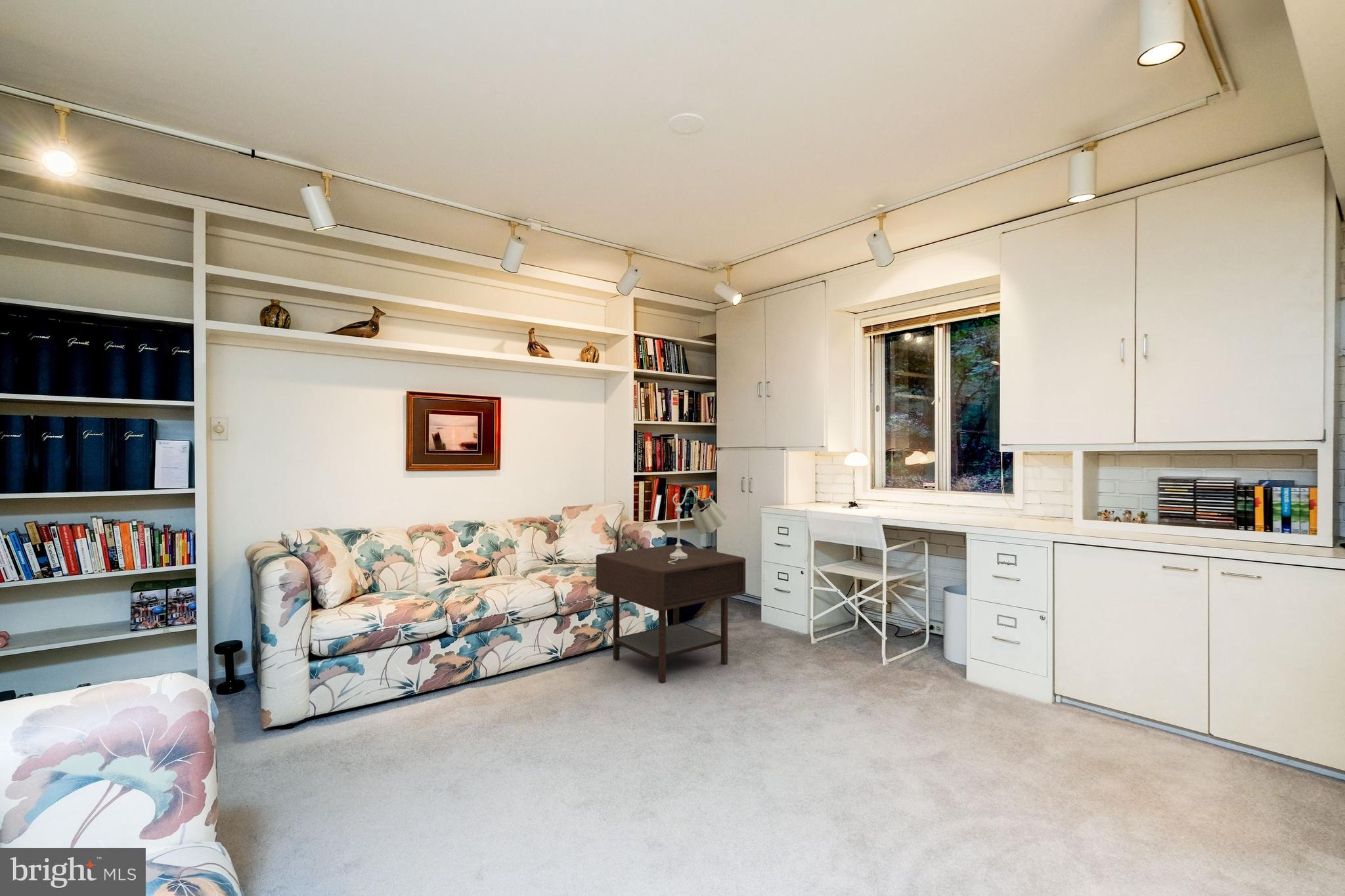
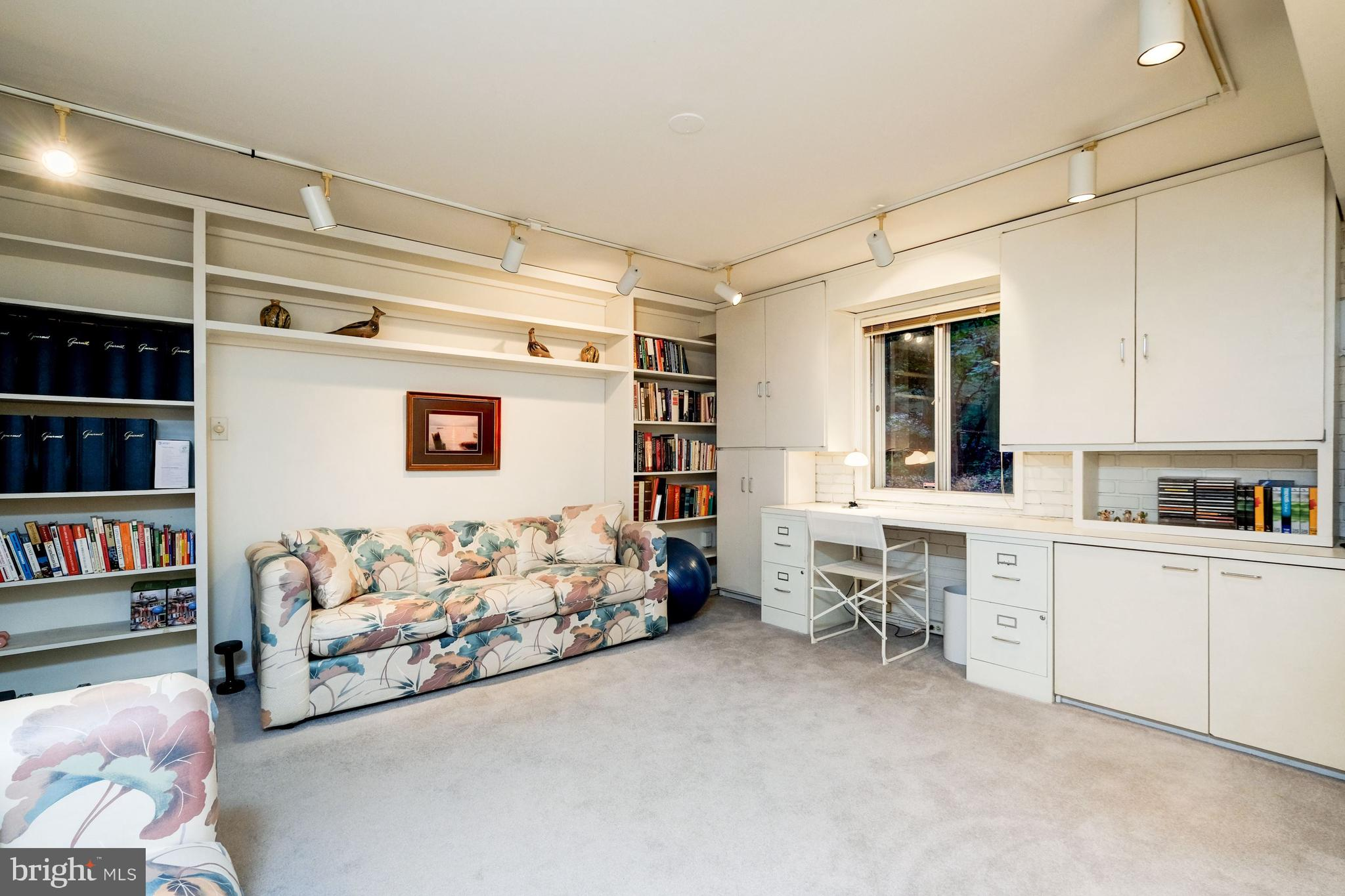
- table lamp (694, 522)
- side table (670, 608)
